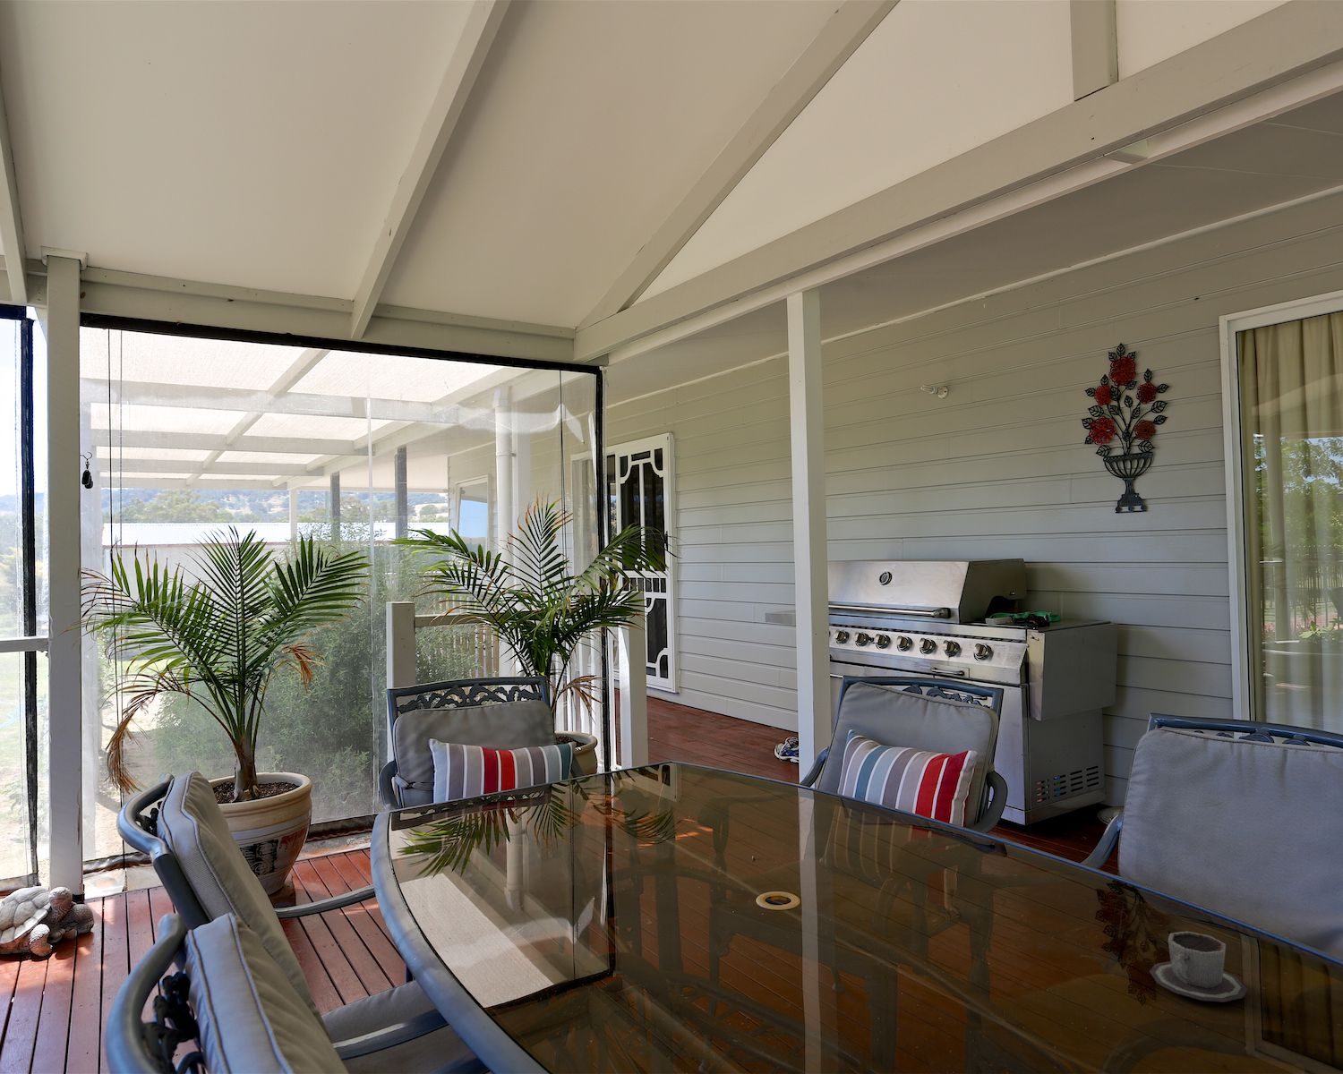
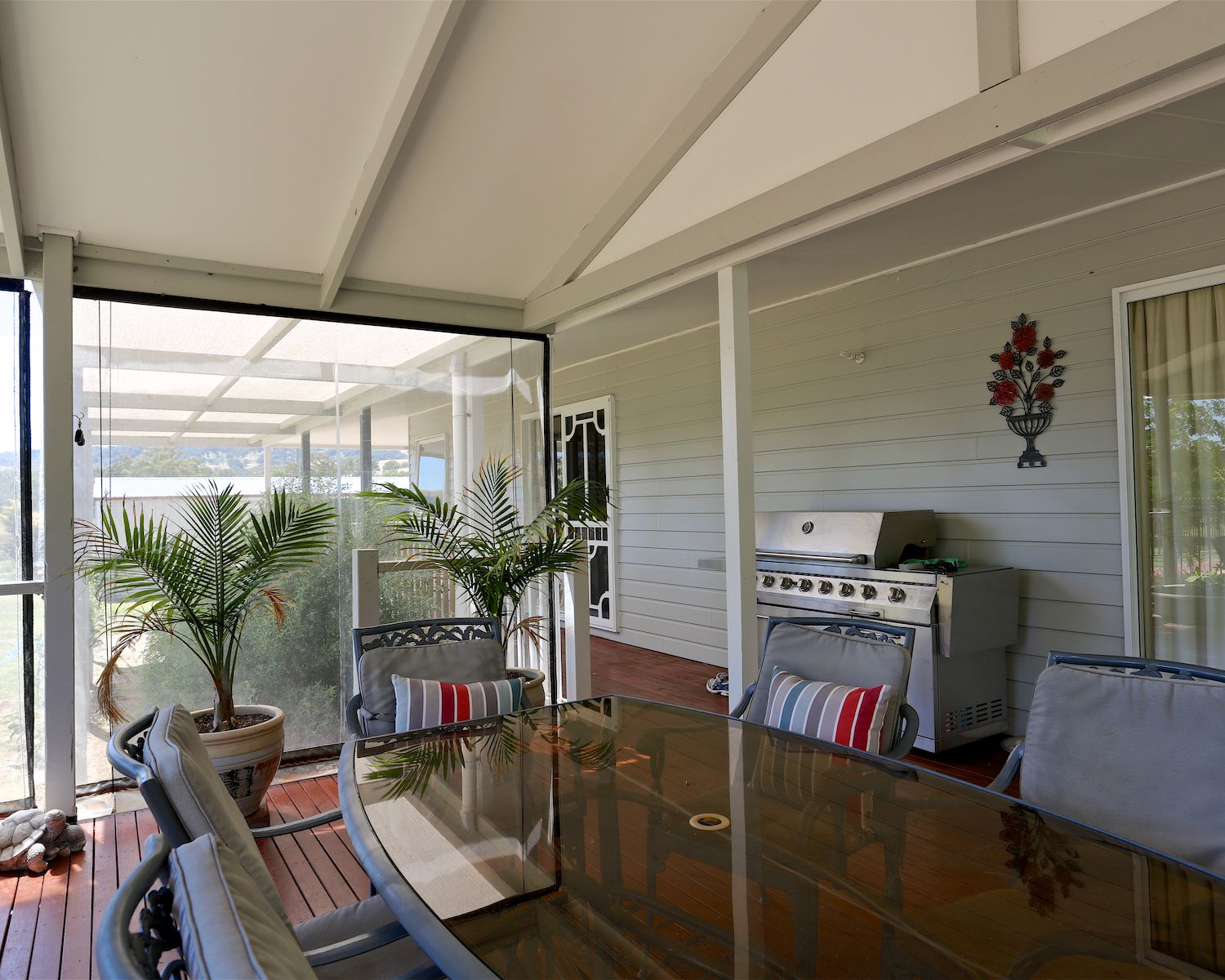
- cup (1196, 963)
